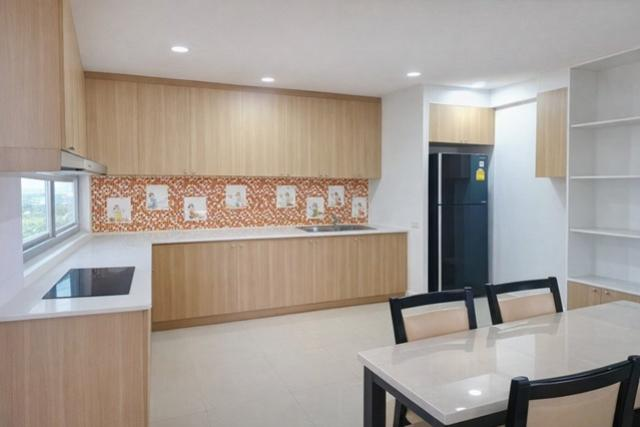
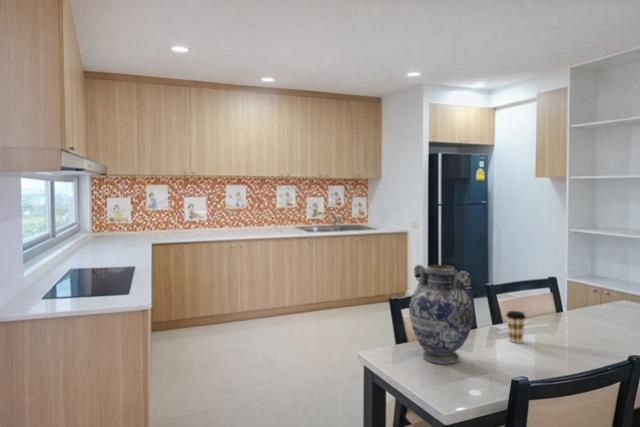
+ vase (440, 312)
+ coffee cup (515, 326)
